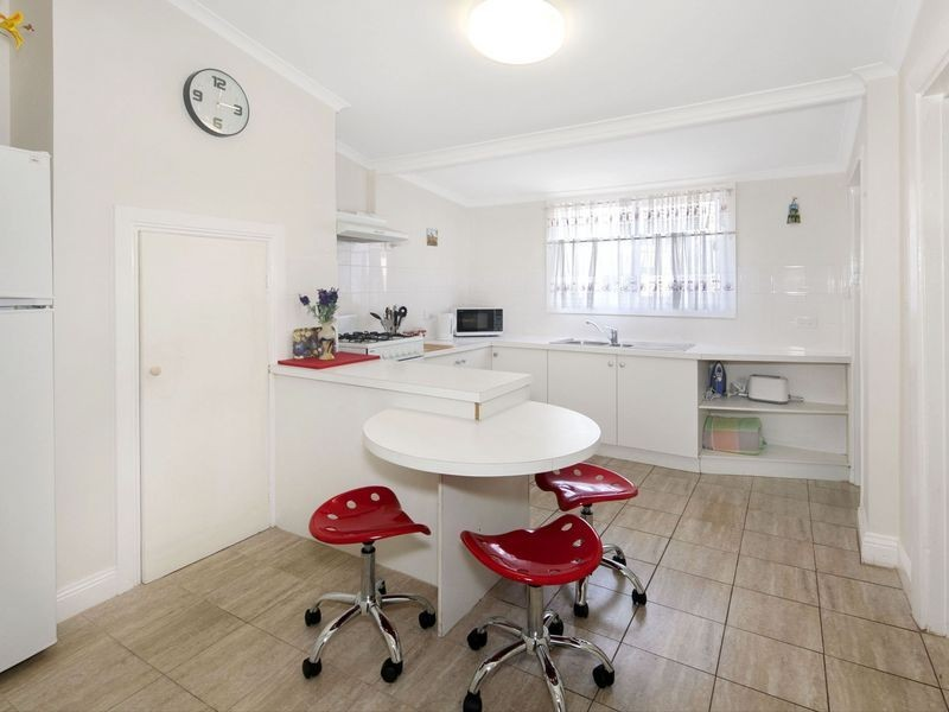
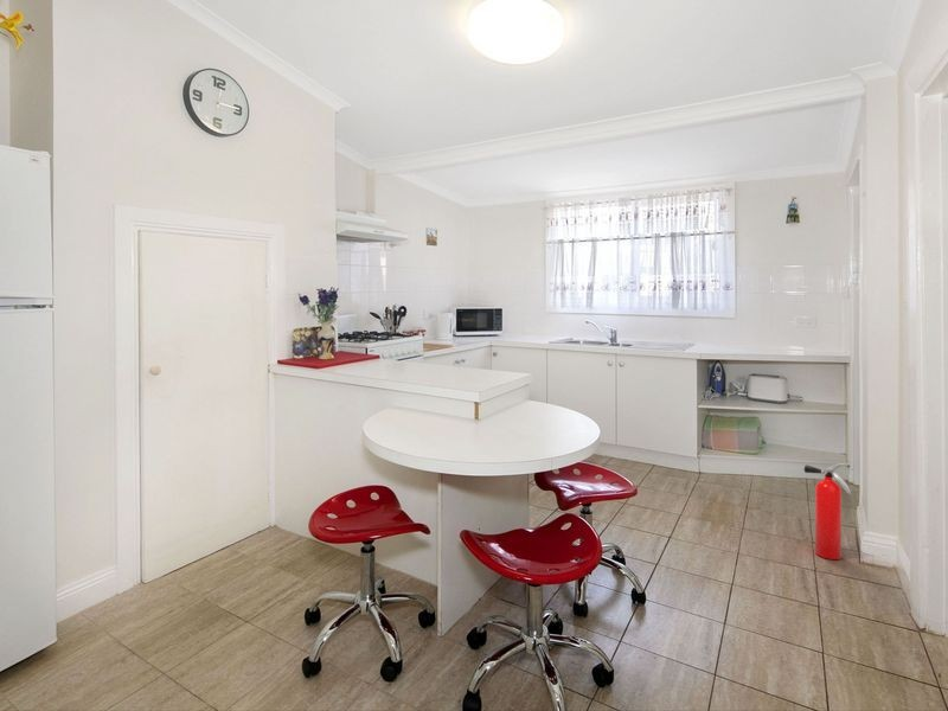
+ fire extinguisher (826, 507)
